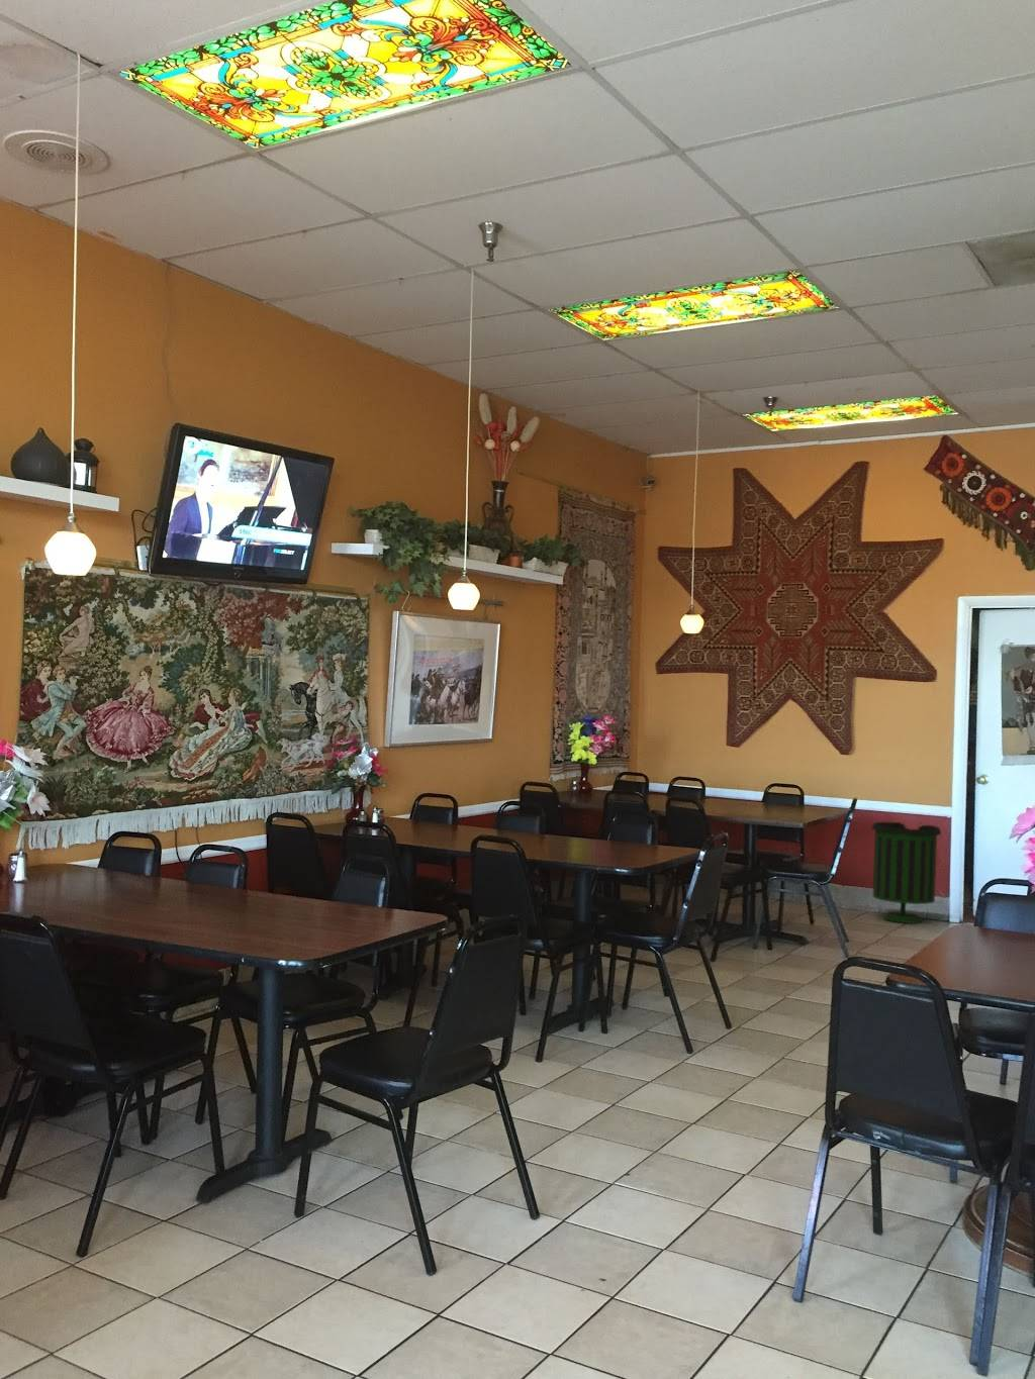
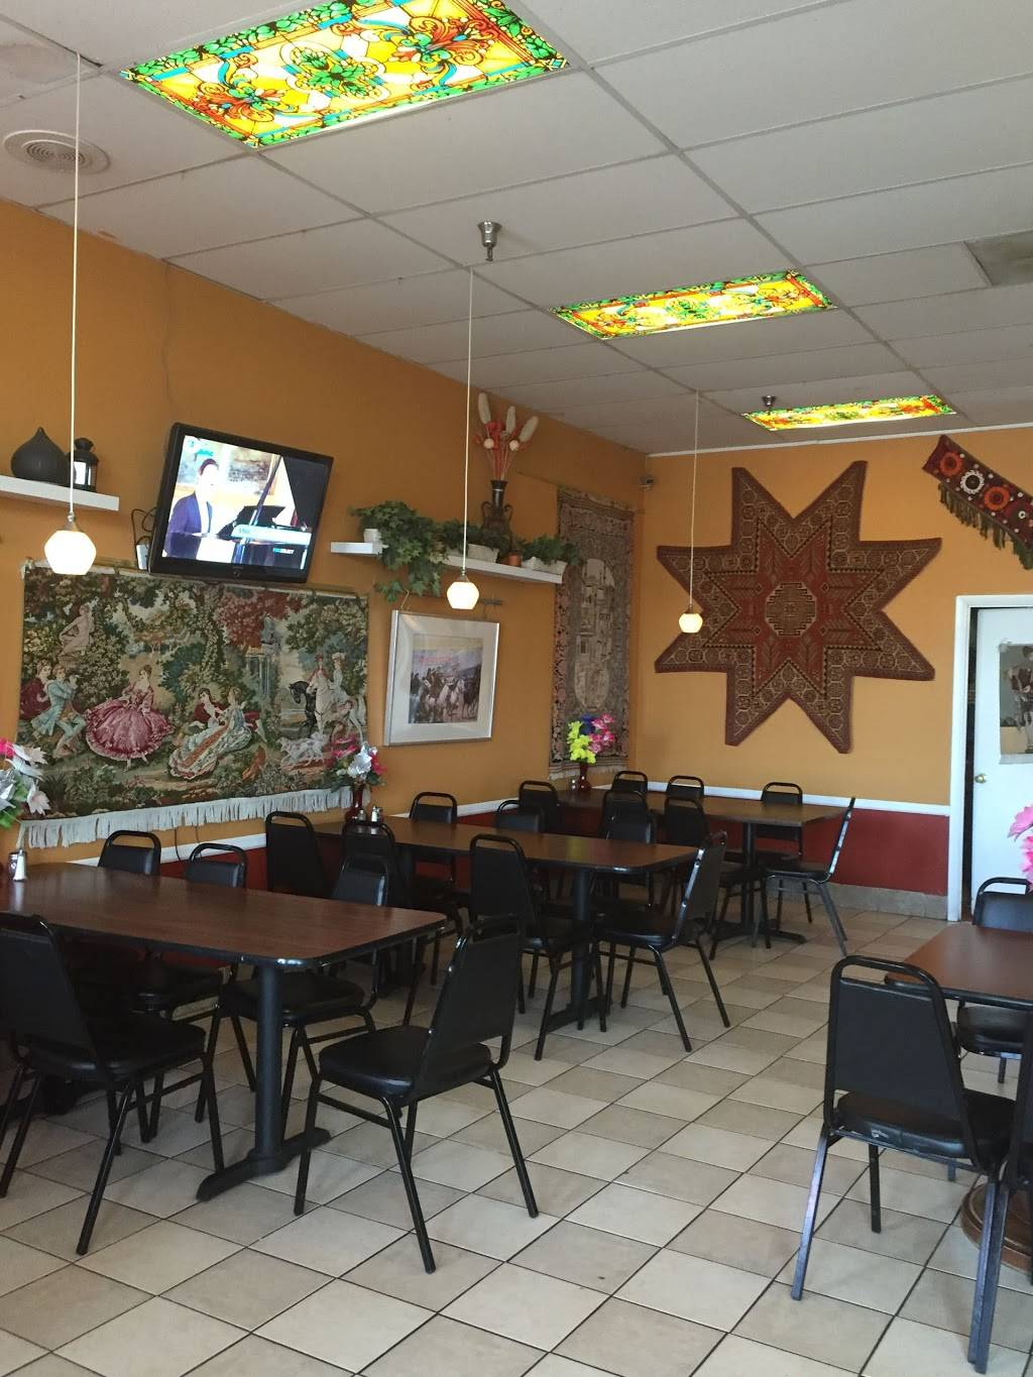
- trash can (903, 872)
